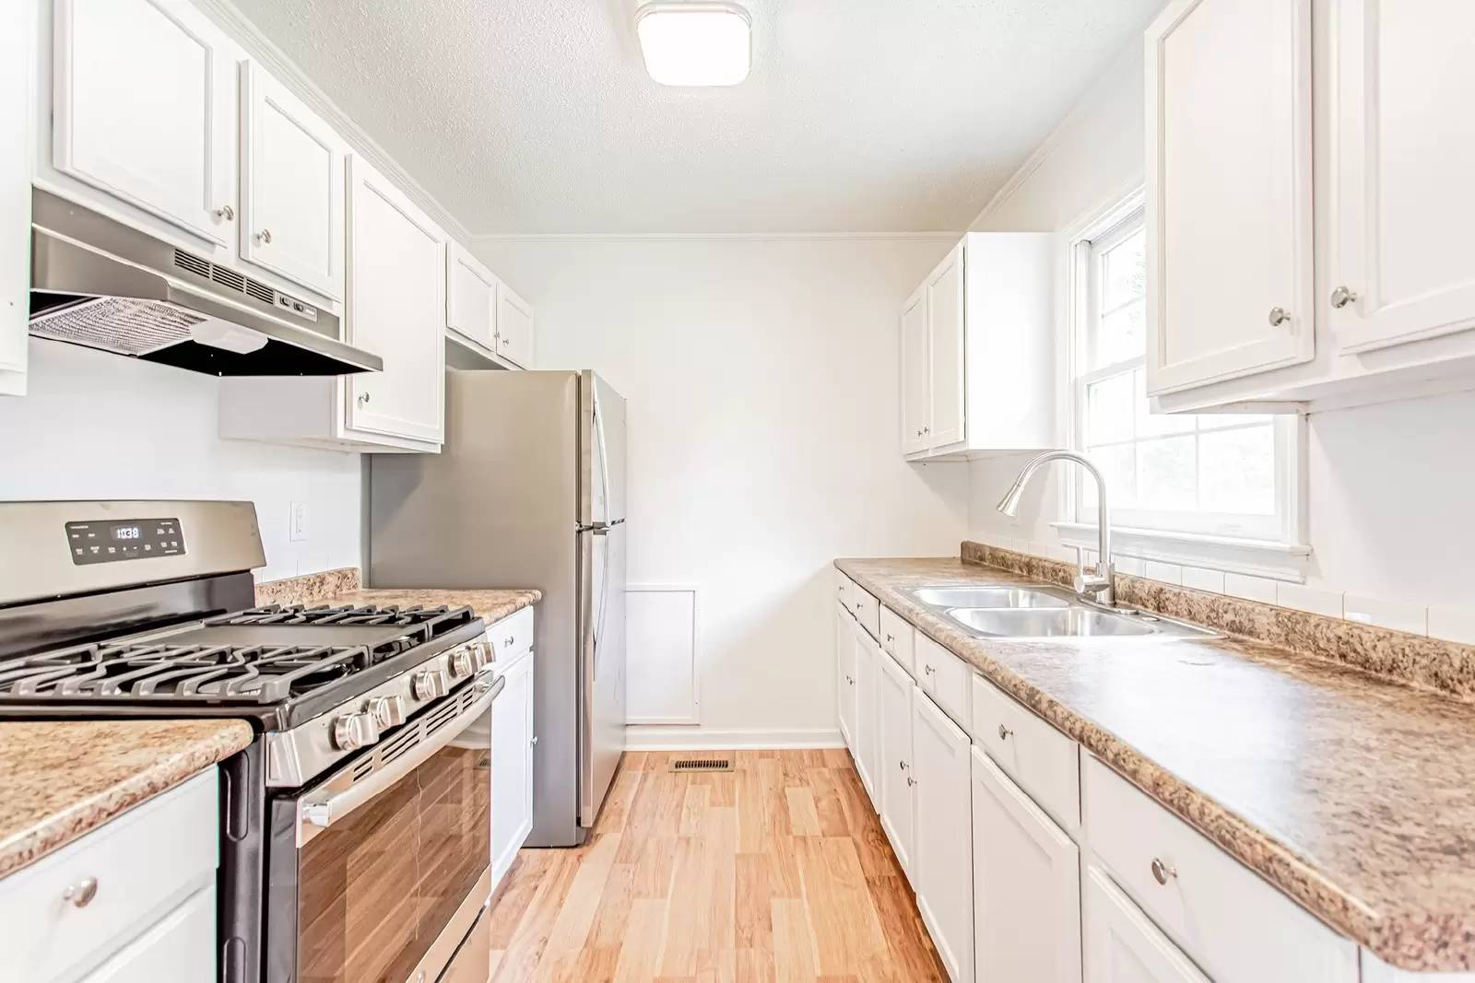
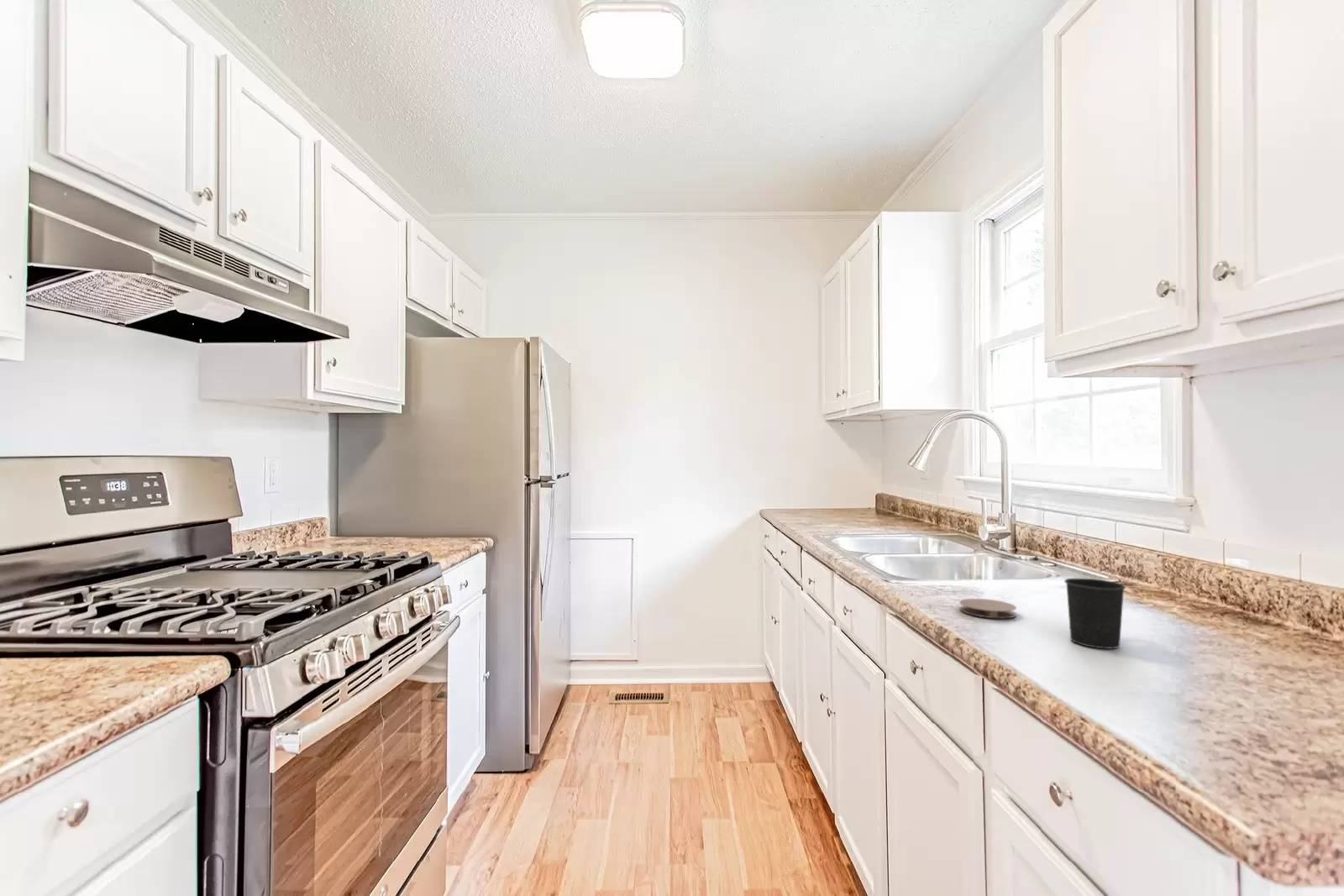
+ coaster (987, 608)
+ mug (1095, 610)
